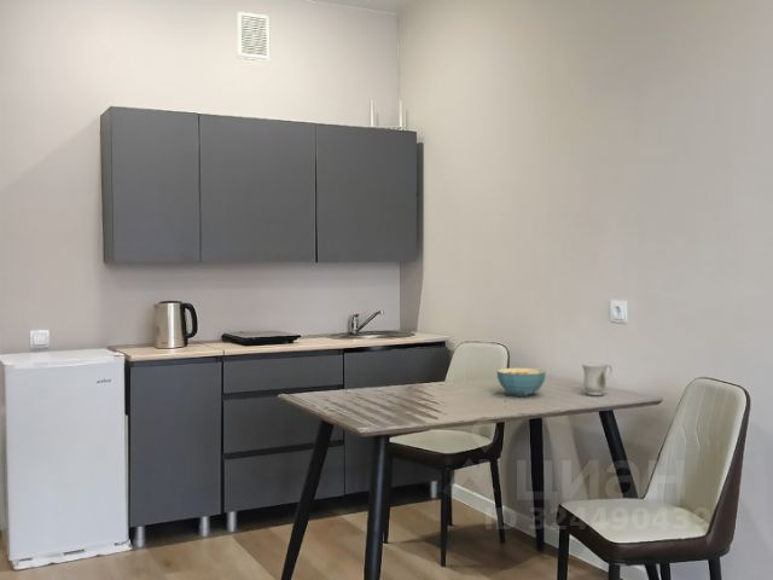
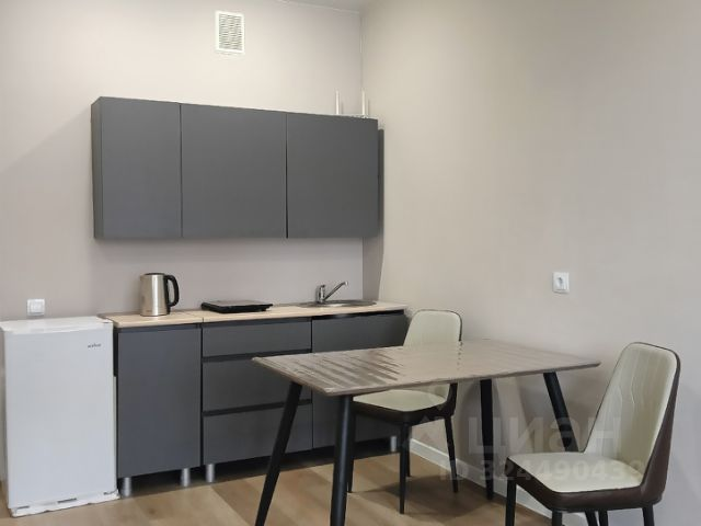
- cereal bowl (521, 383)
- mug (598, 378)
